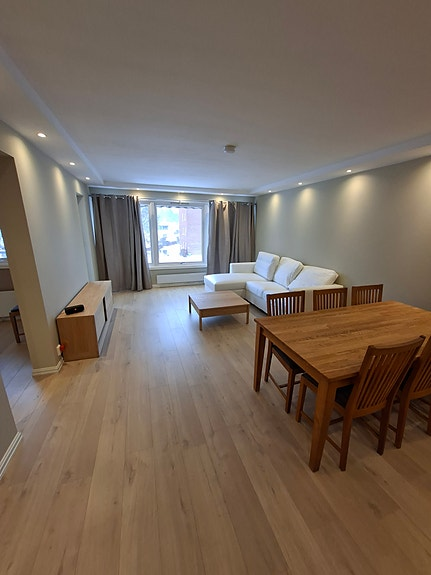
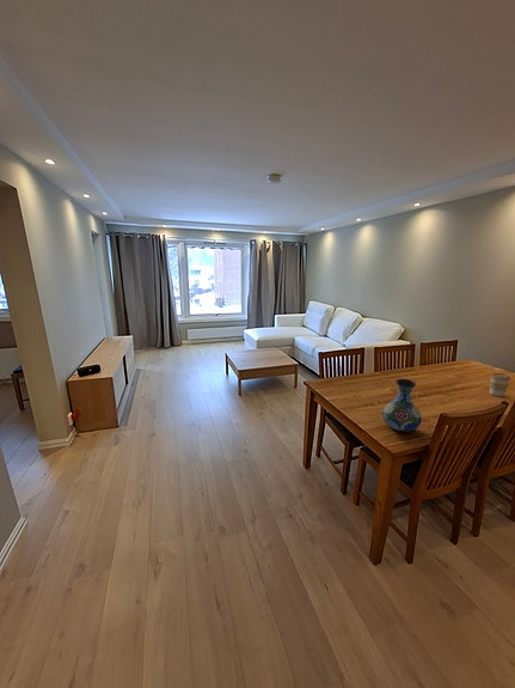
+ coffee cup (498, 384)
+ vase (403, 404)
